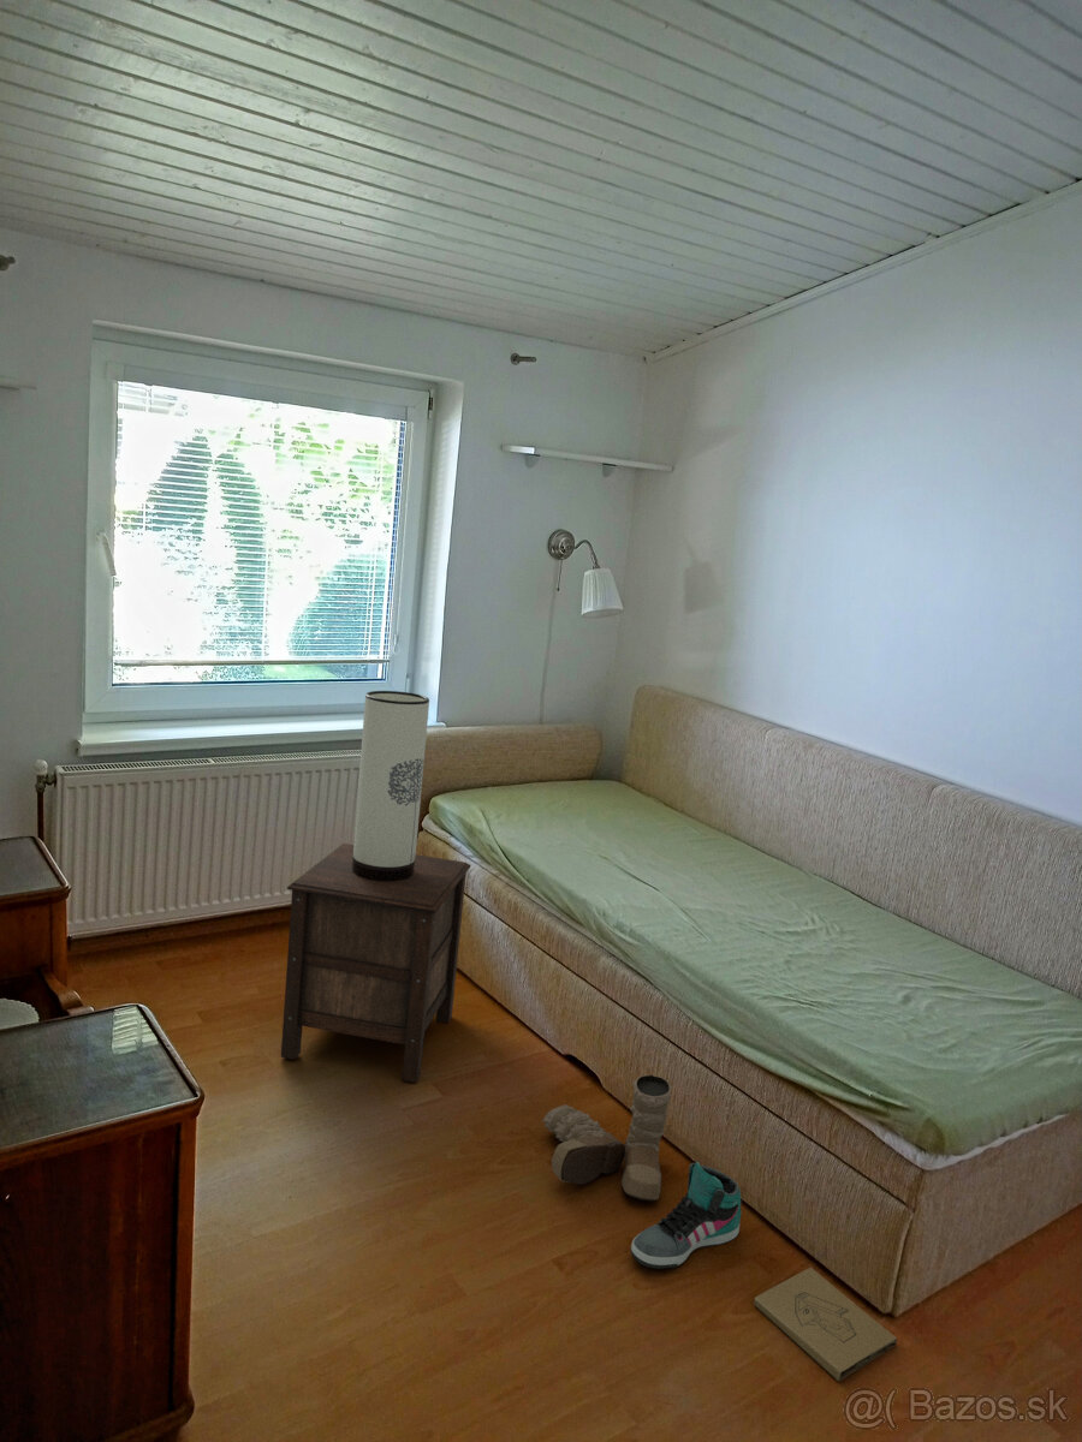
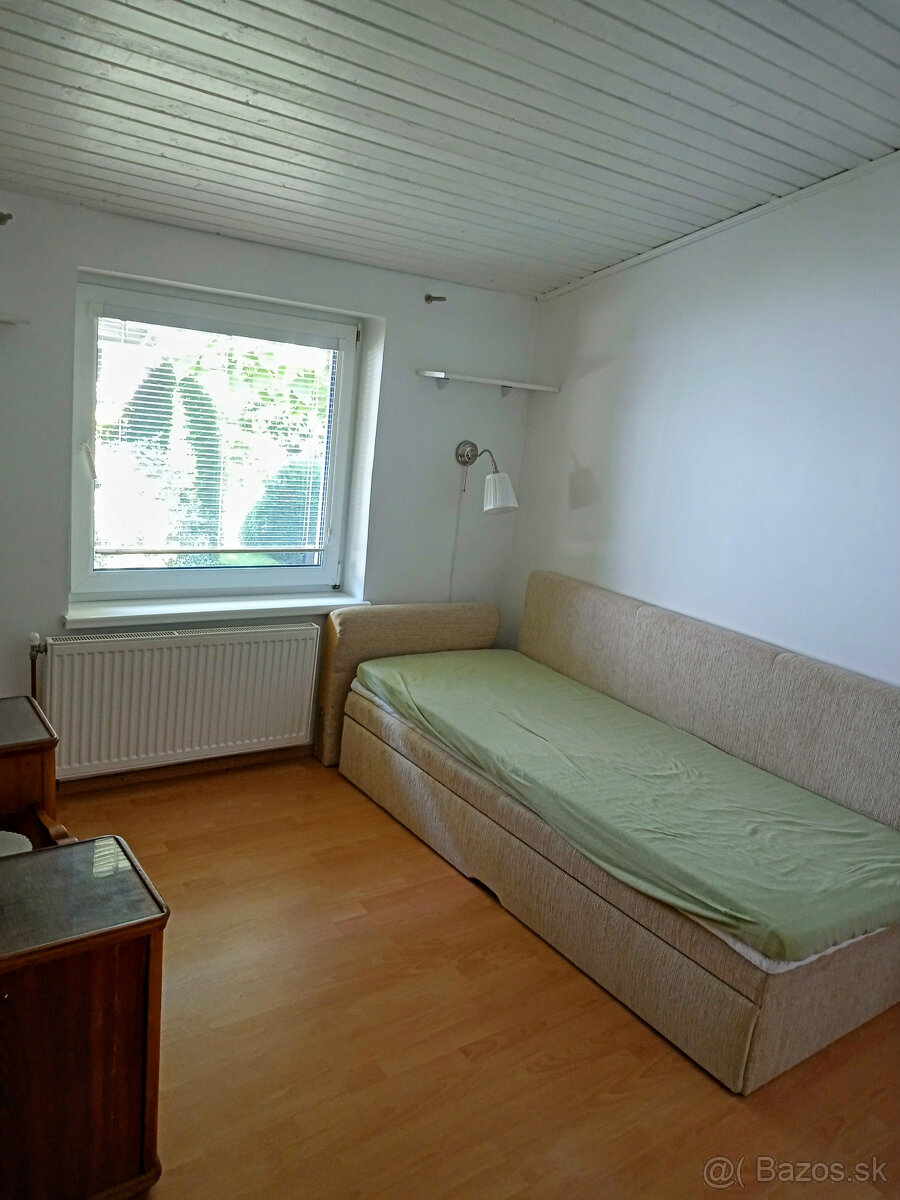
- sneaker (691, 1209)
- table lamp (390, 783)
- box (824, 1321)
- nightstand (377, 955)
- boots (604, 1130)
